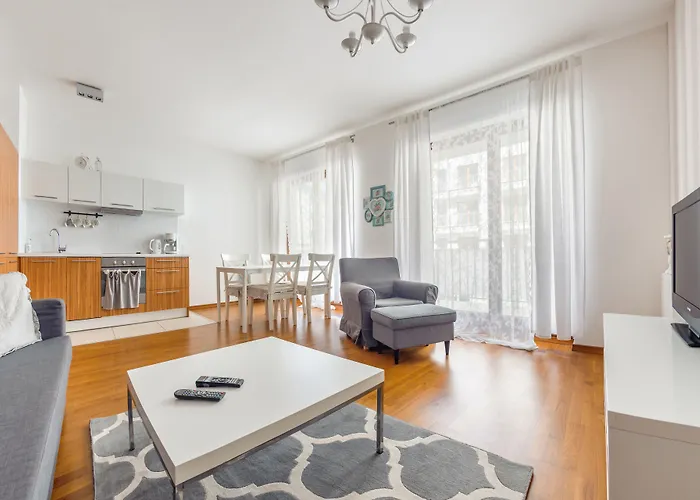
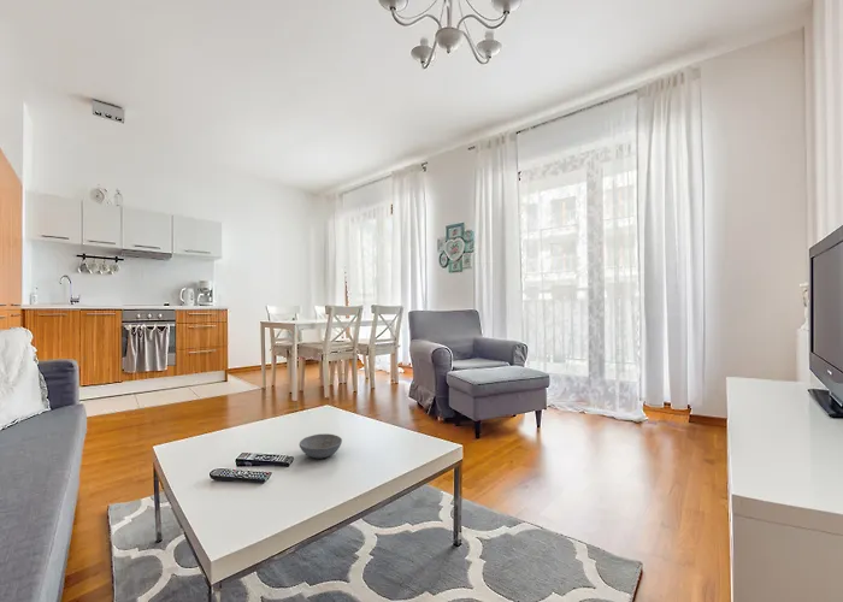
+ bowl (320, 447)
